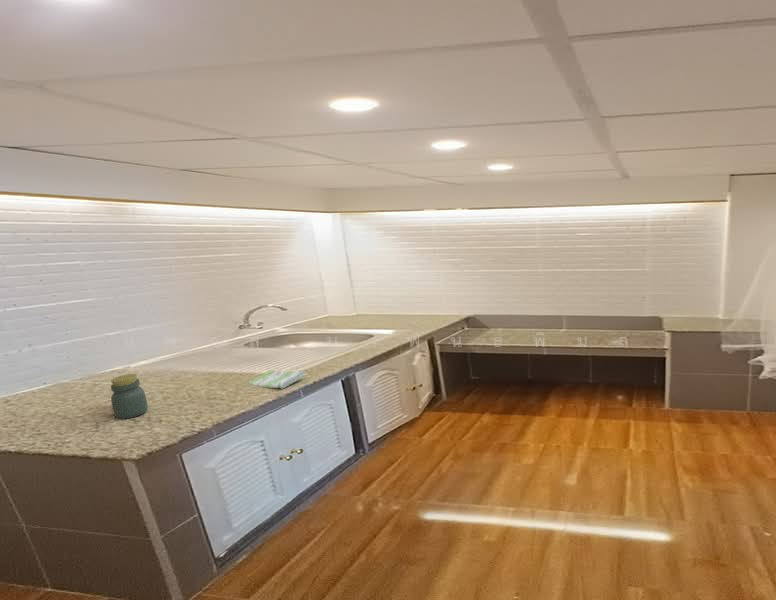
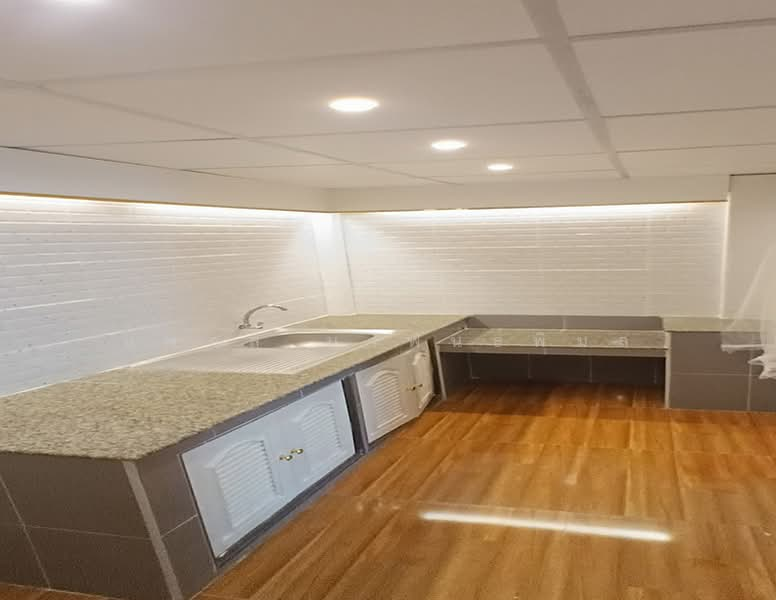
- dish towel (275, 378)
- jar (127, 395)
